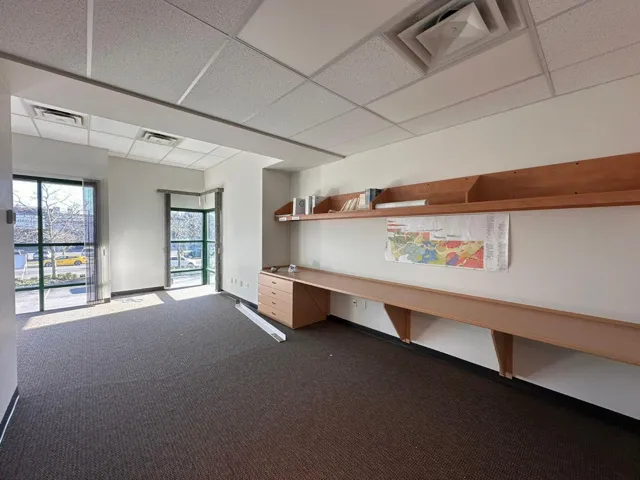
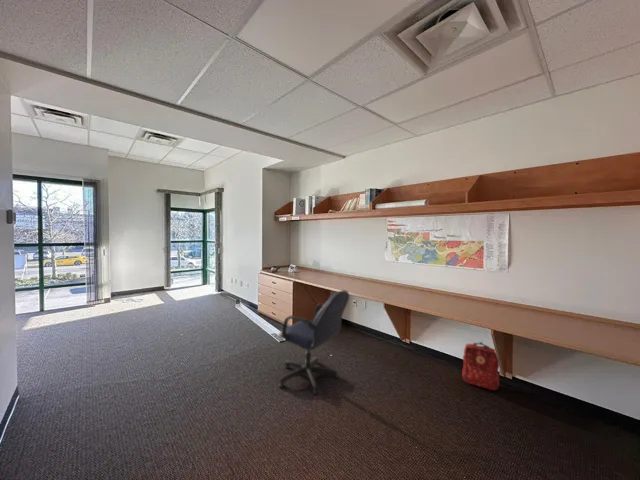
+ office chair (310, 332)
+ backpack (479, 361)
